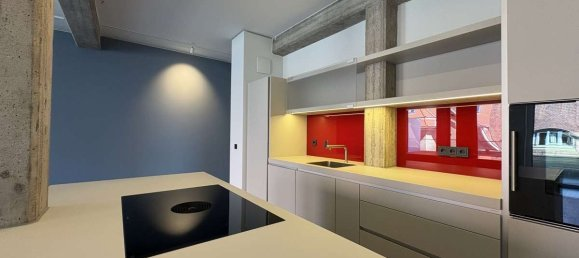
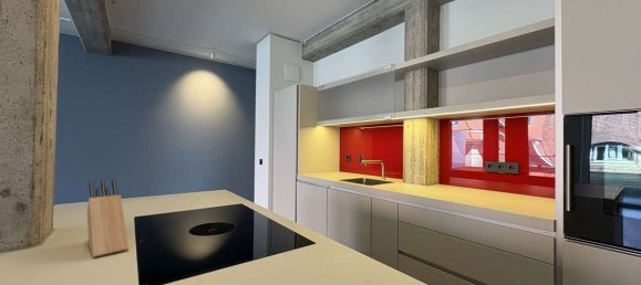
+ knife block (106, 212)
